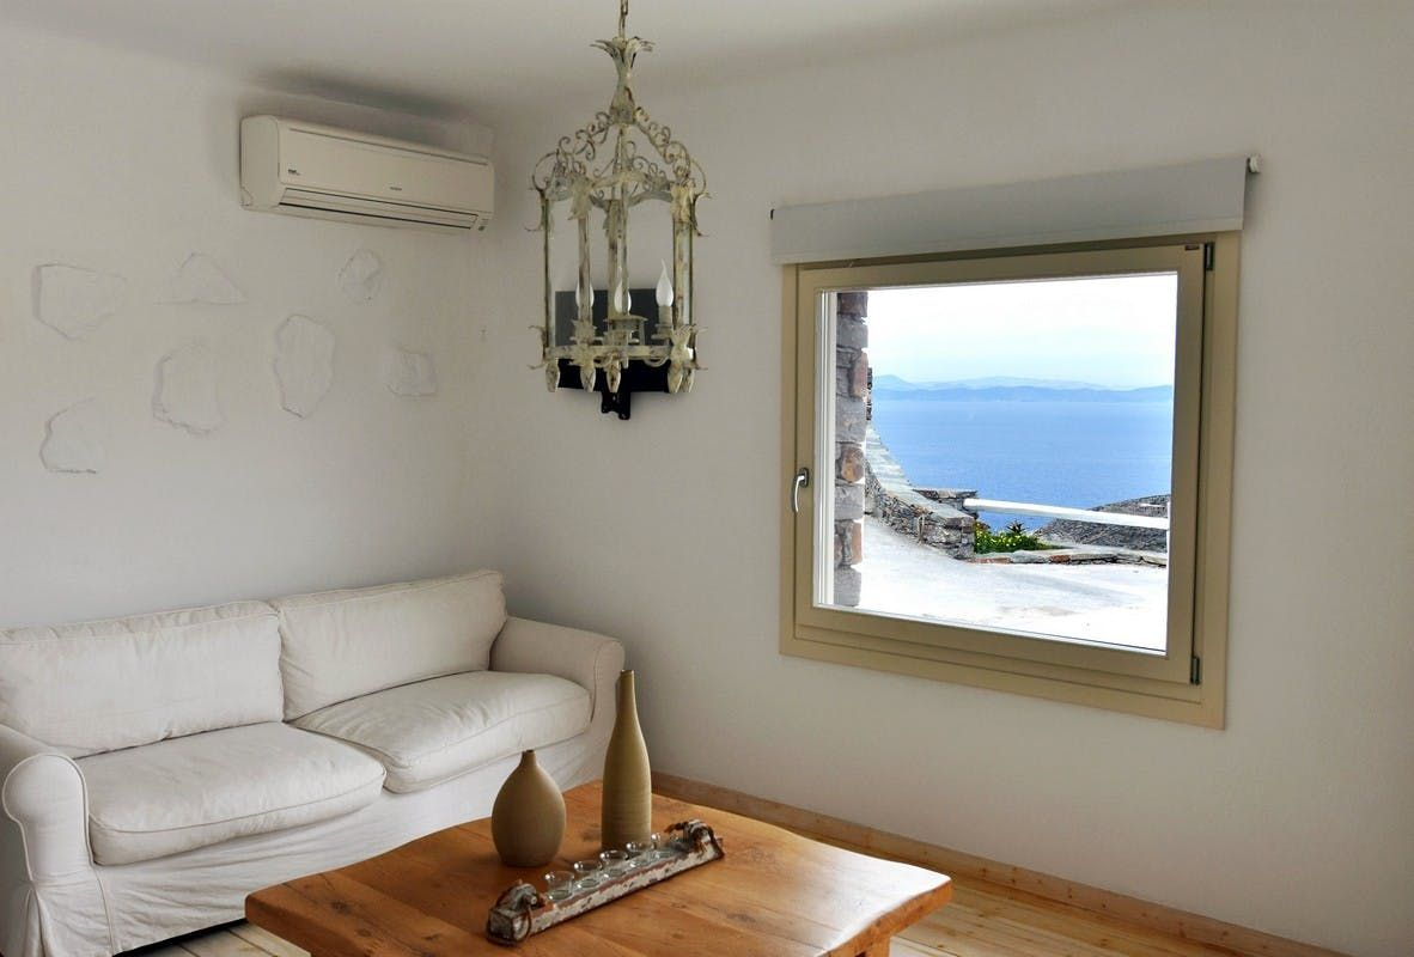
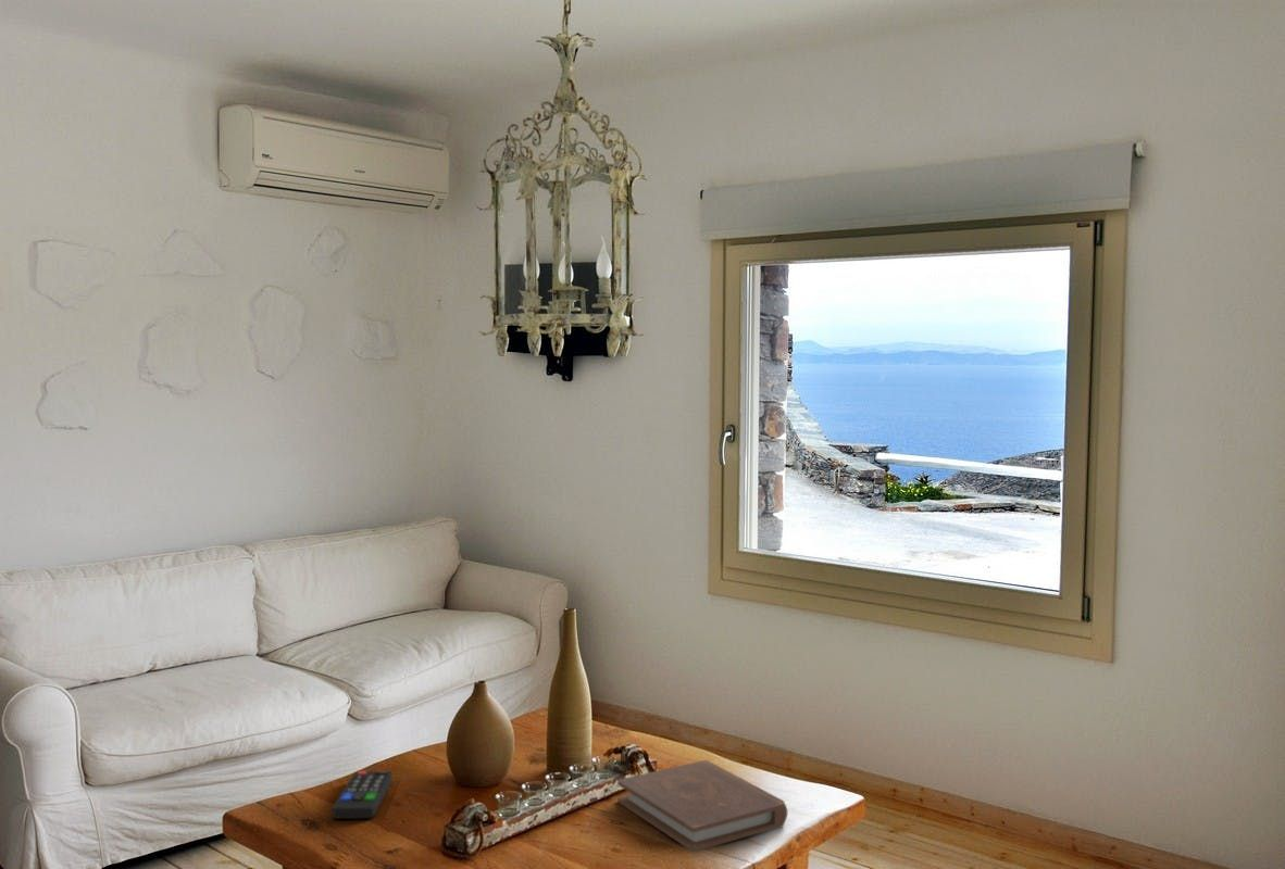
+ book (701, 802)
+ remote control (363, 793)
